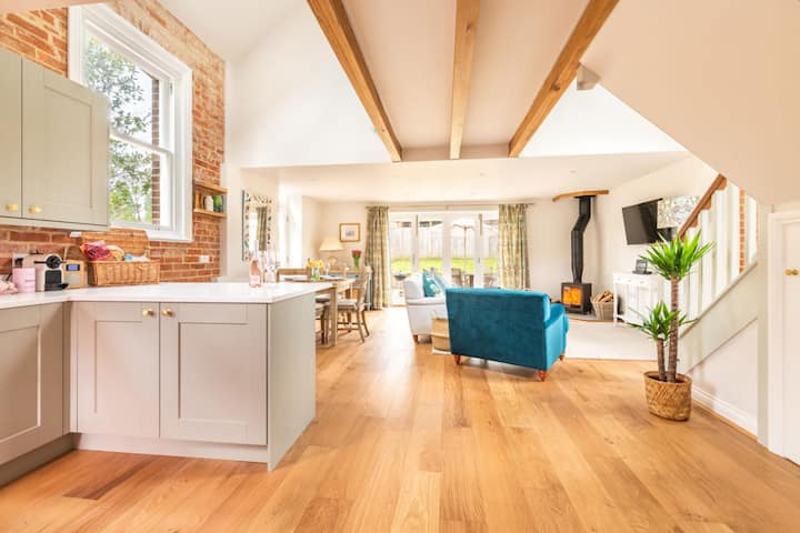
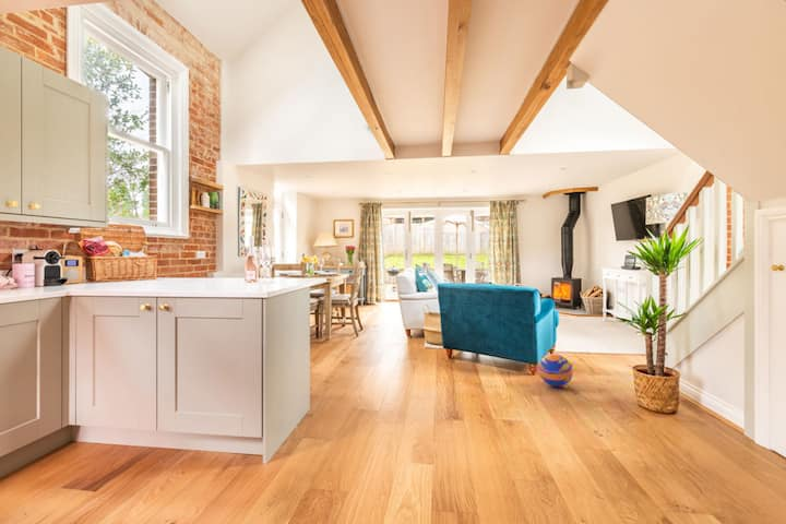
+ ball (555, 370)
